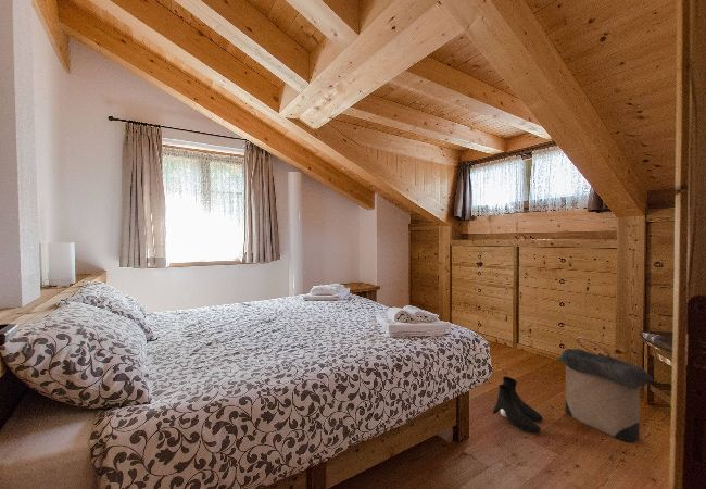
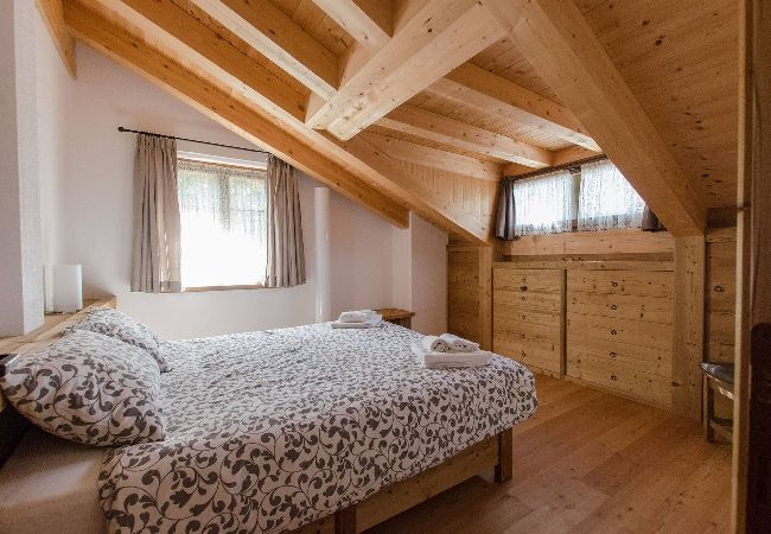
- laundry hamper (603, 381)
- boots (517, 401)
